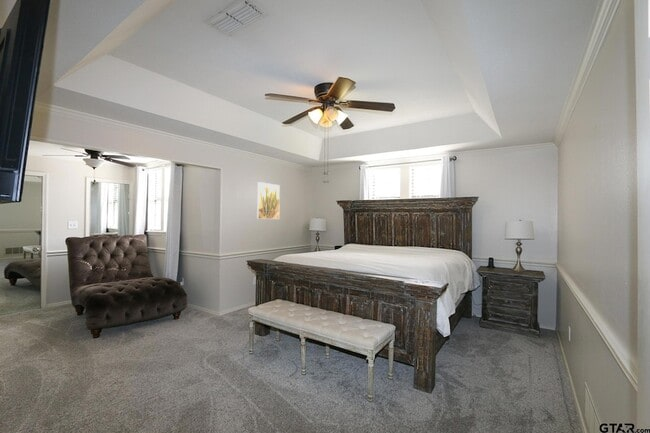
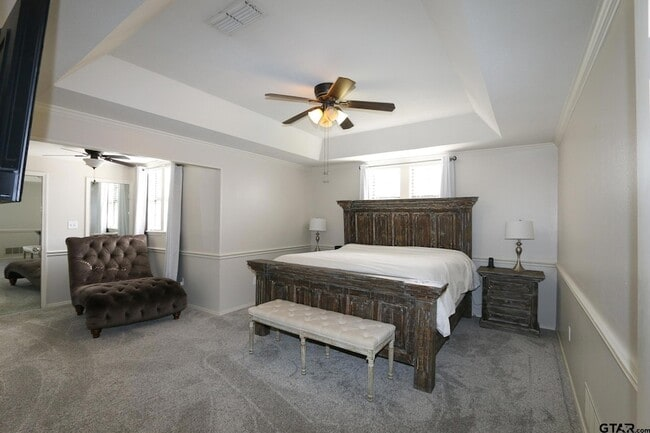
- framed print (268, 201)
